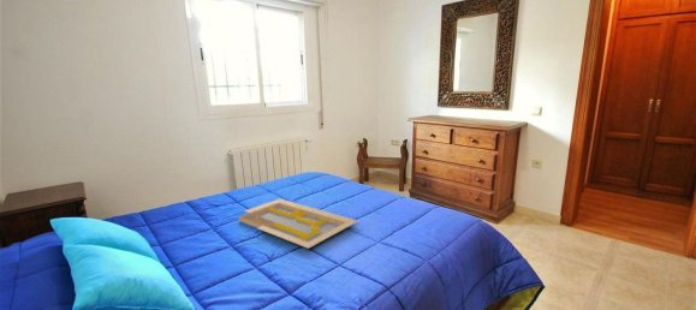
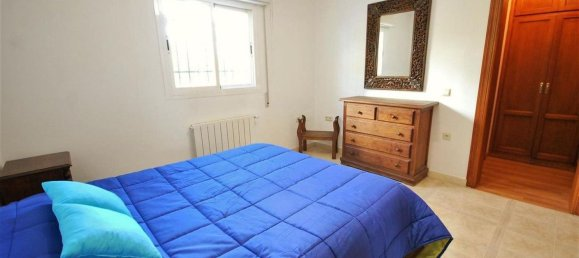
- serving tray (291, 221)
